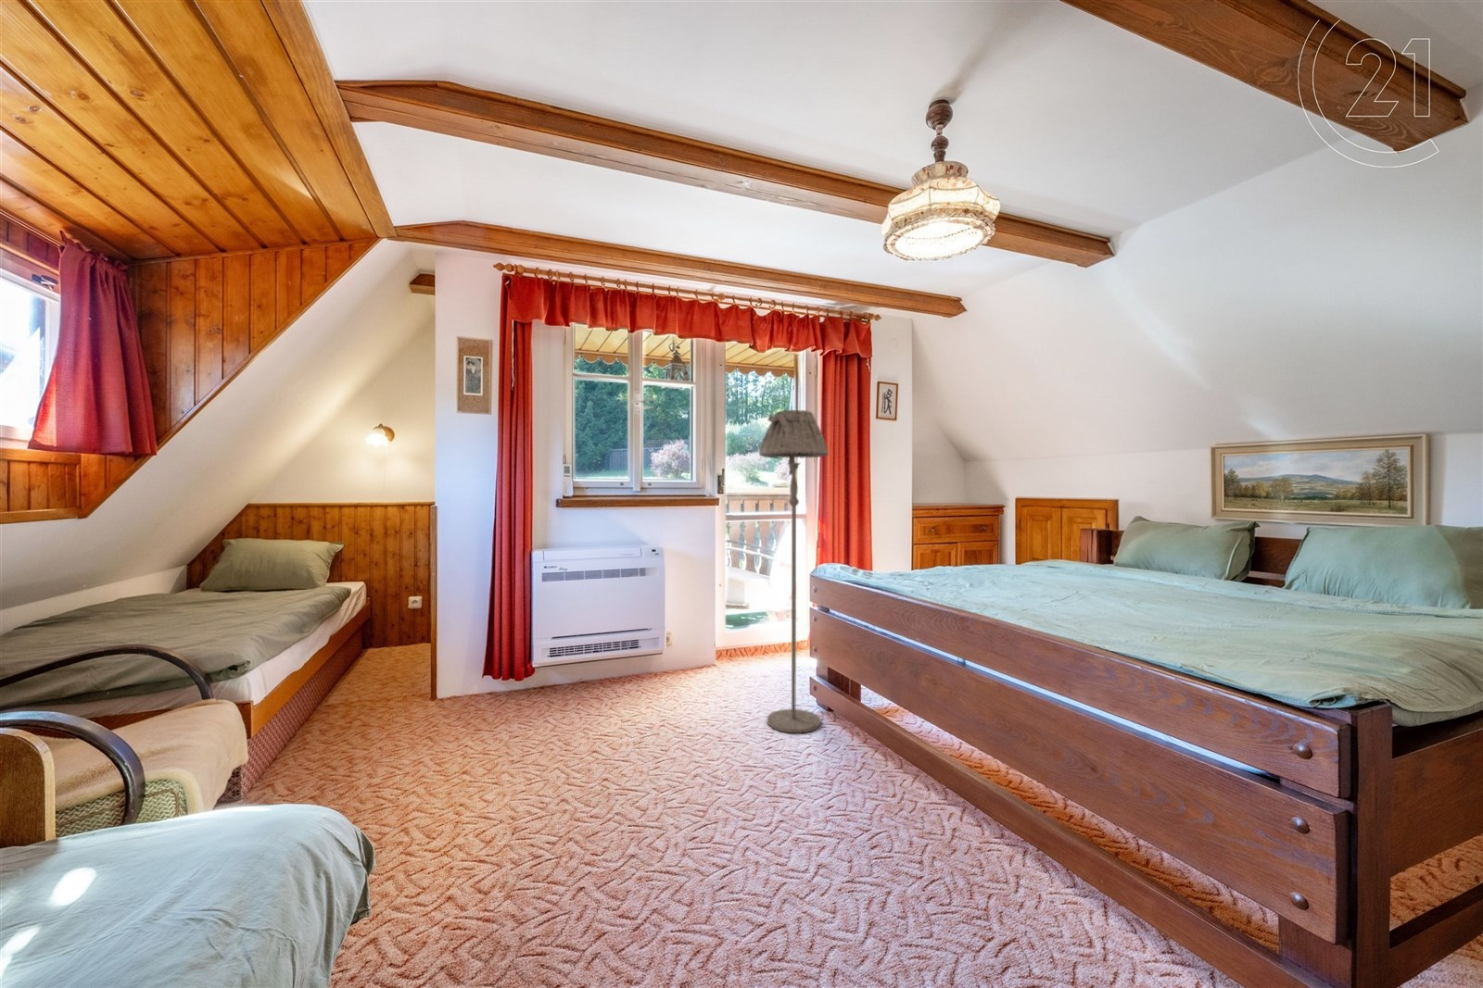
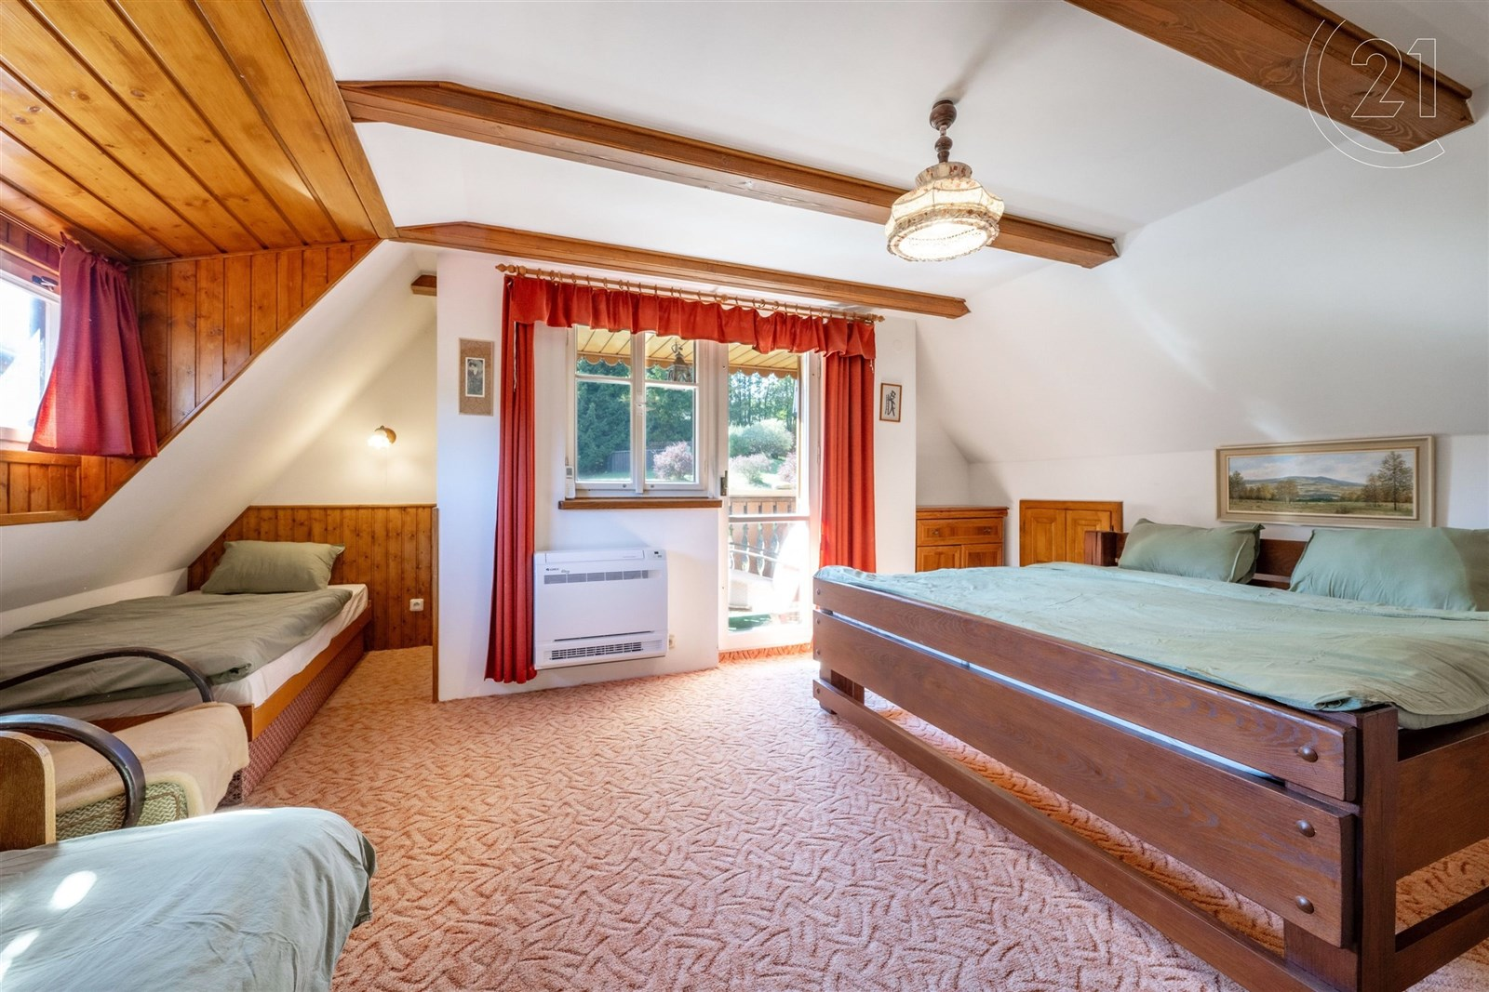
- floor lamp (793, 567)
